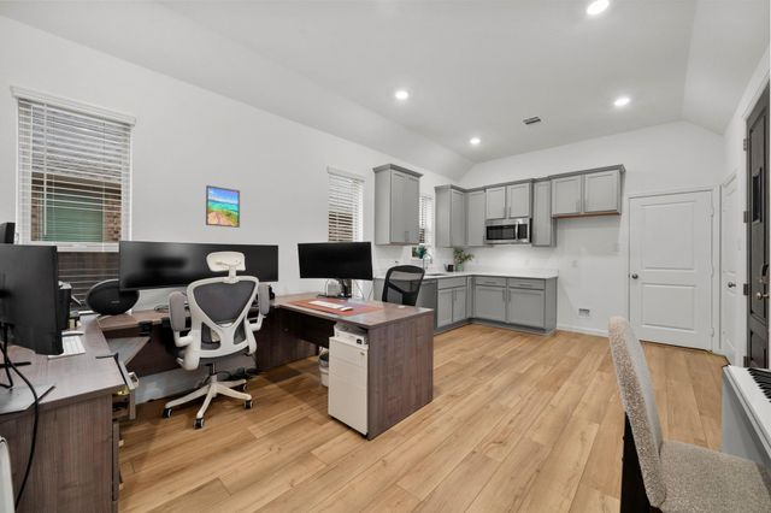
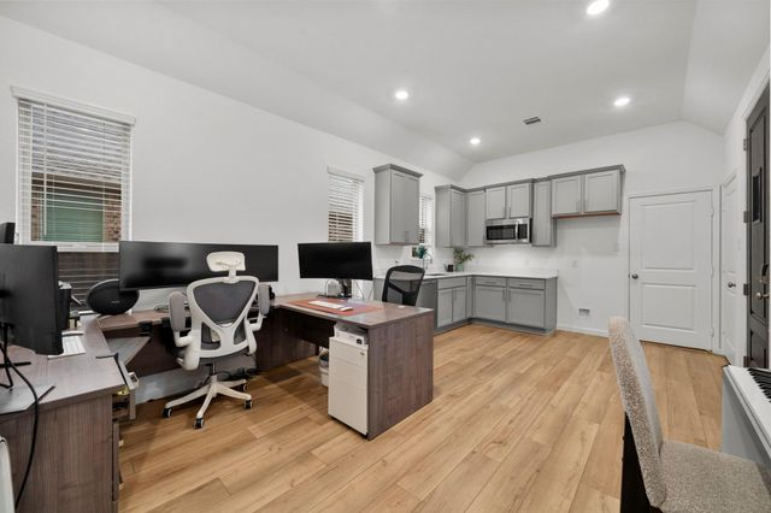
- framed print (223, 207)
